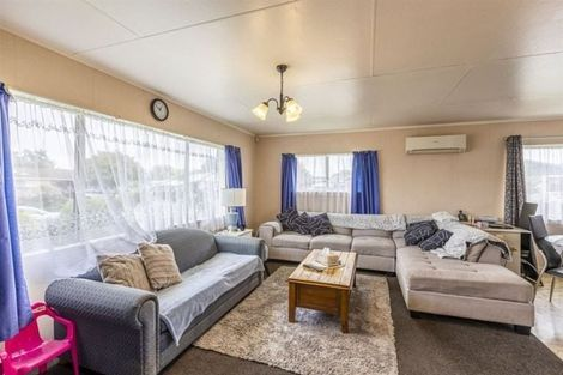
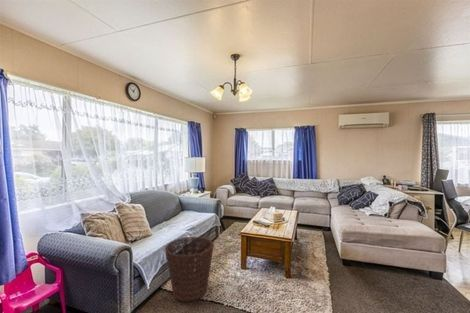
+ basket (190, 268)
